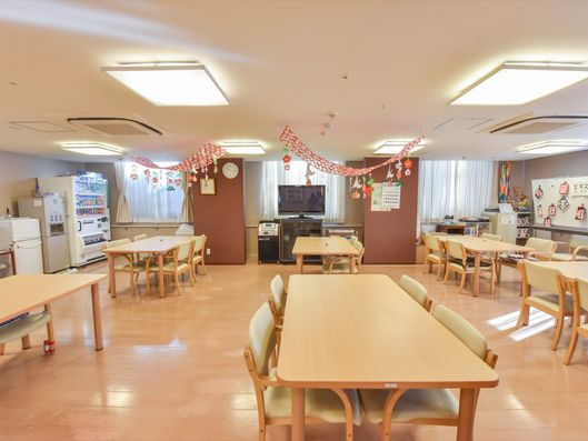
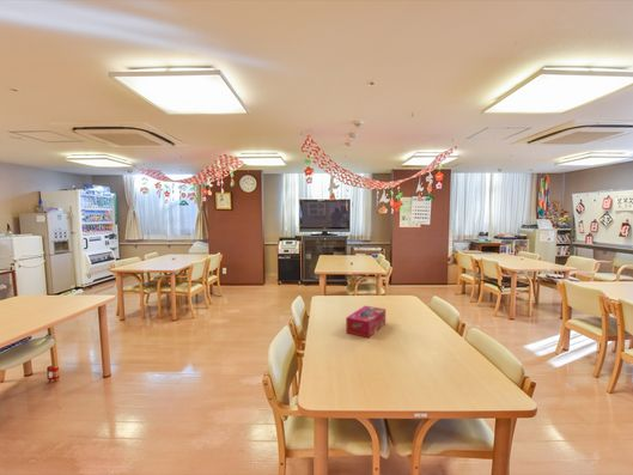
+ tissue box (366, 319)
